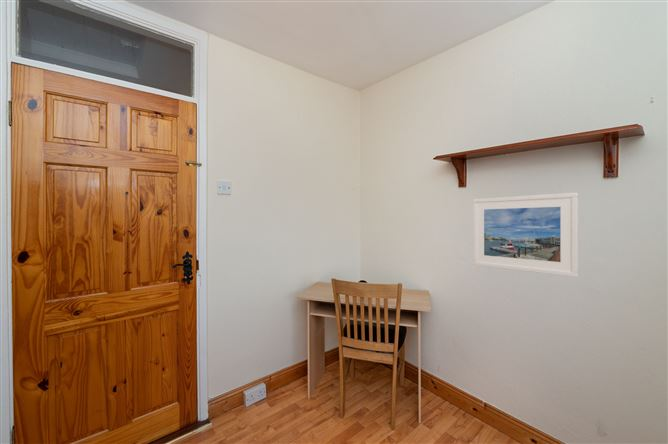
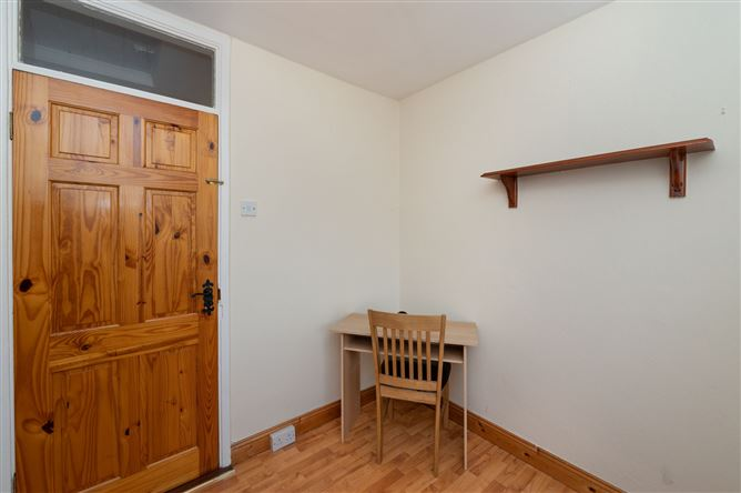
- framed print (519, 233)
